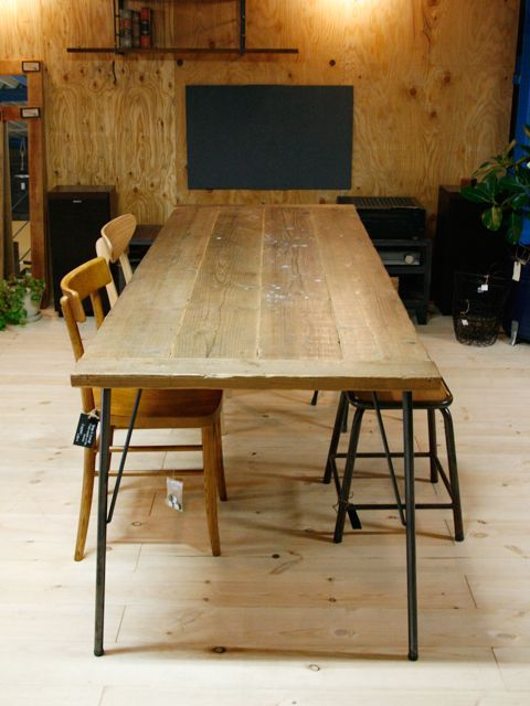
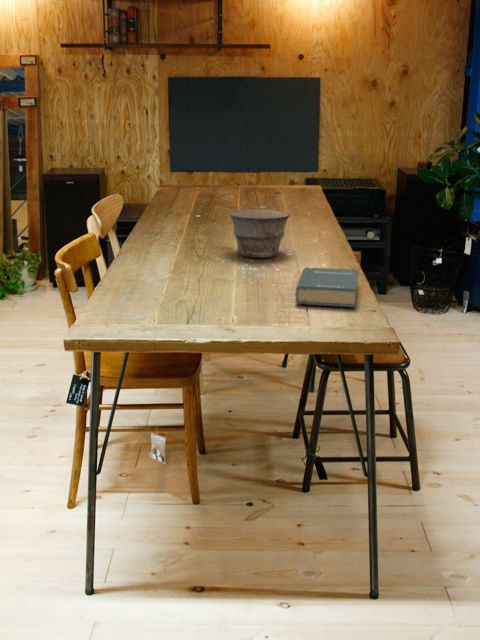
+ bowl (259, 233)
+ hardback book (327, 286)
